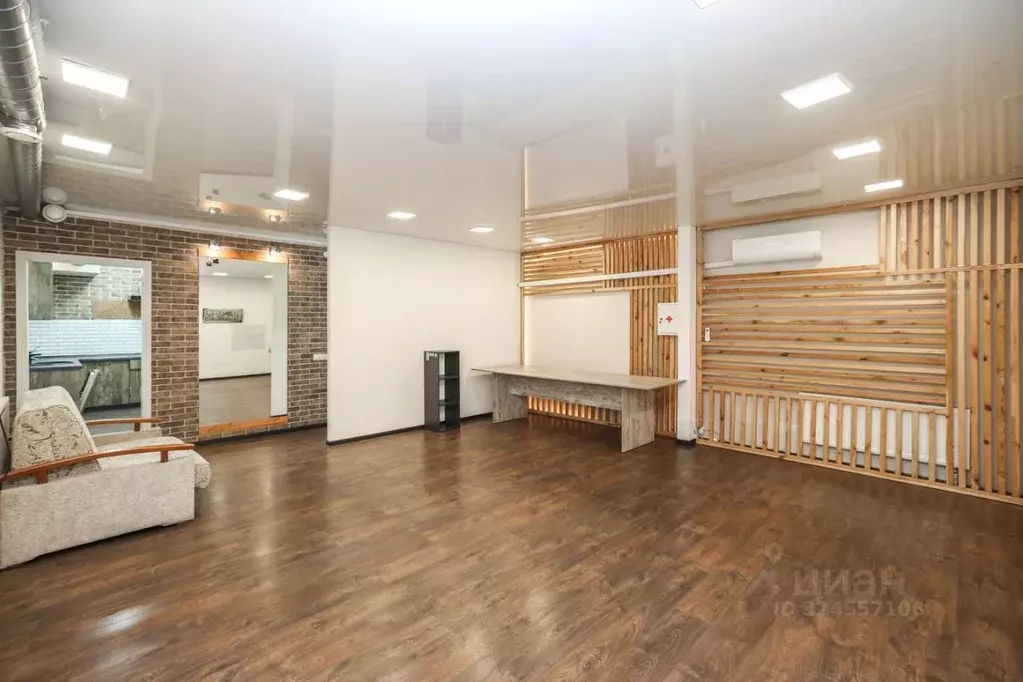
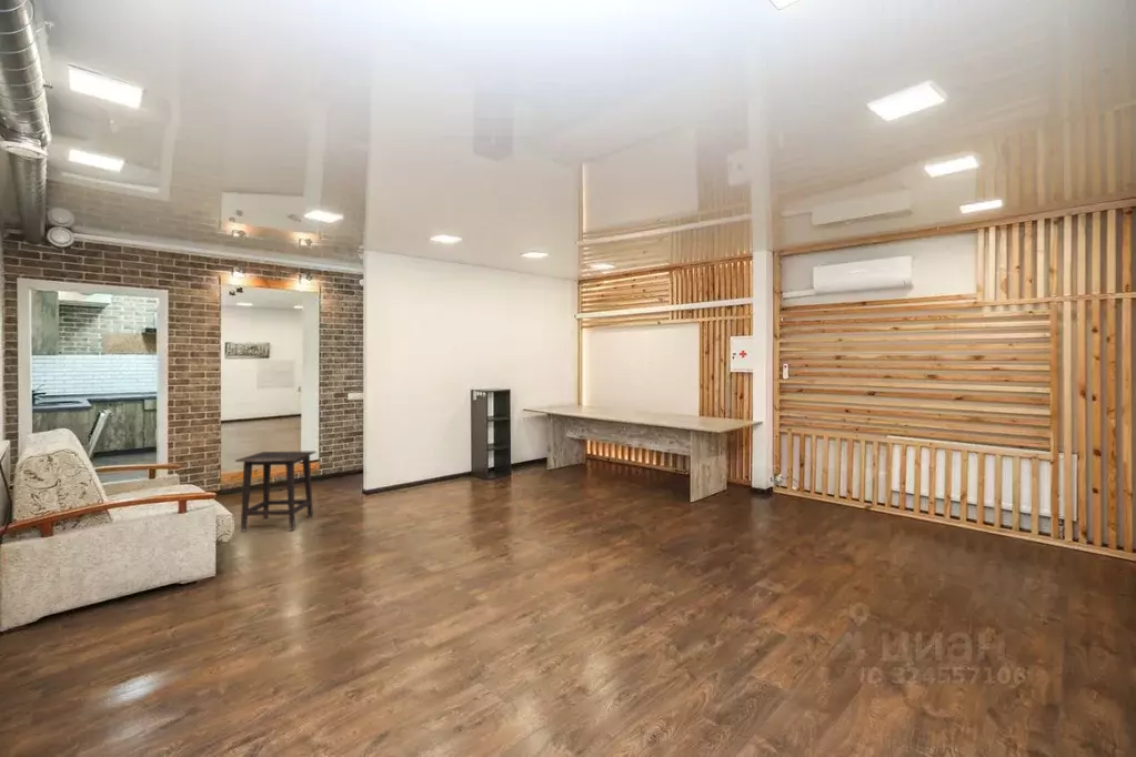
+ side table (269, 489)
